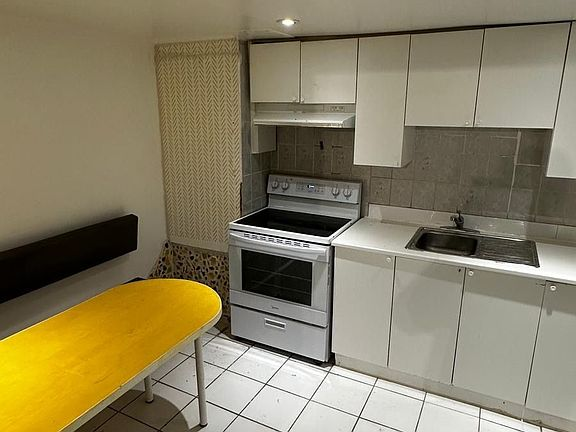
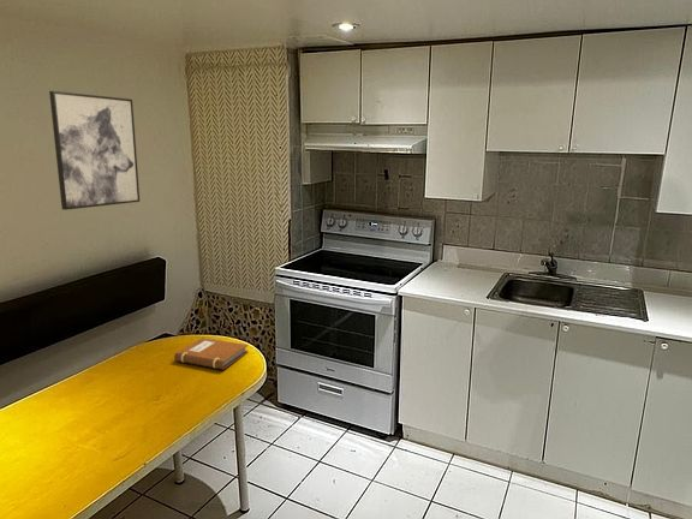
+ notebook (210, 352)
+ wall art (99, 151)
